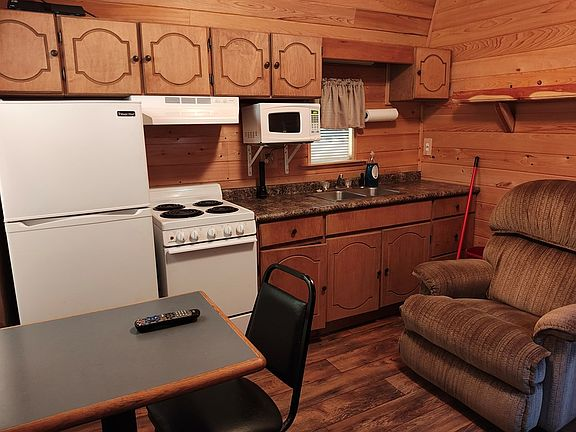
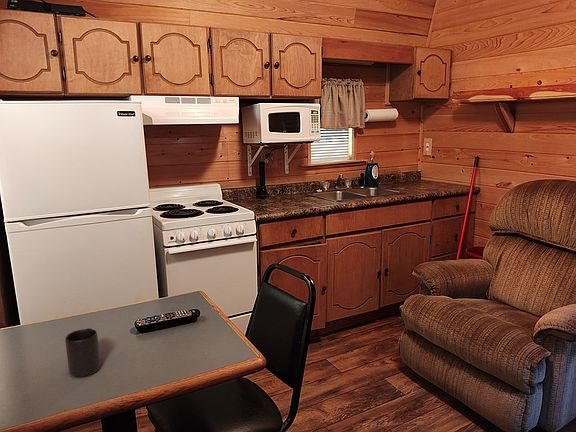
+ mug (85, 348)
